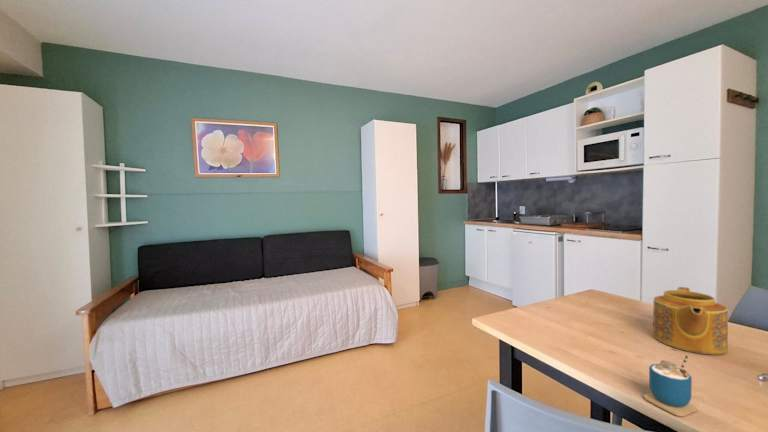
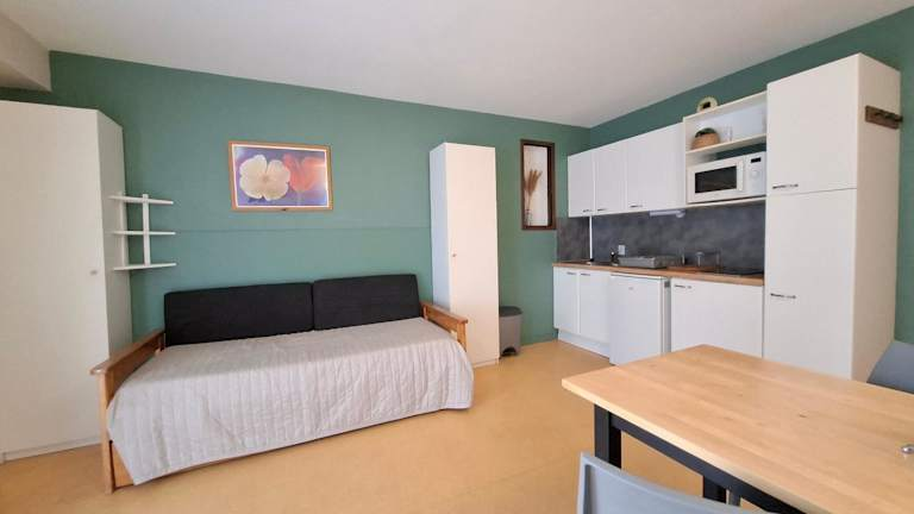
- cup (669, 376)
- teapot (688, 319)
